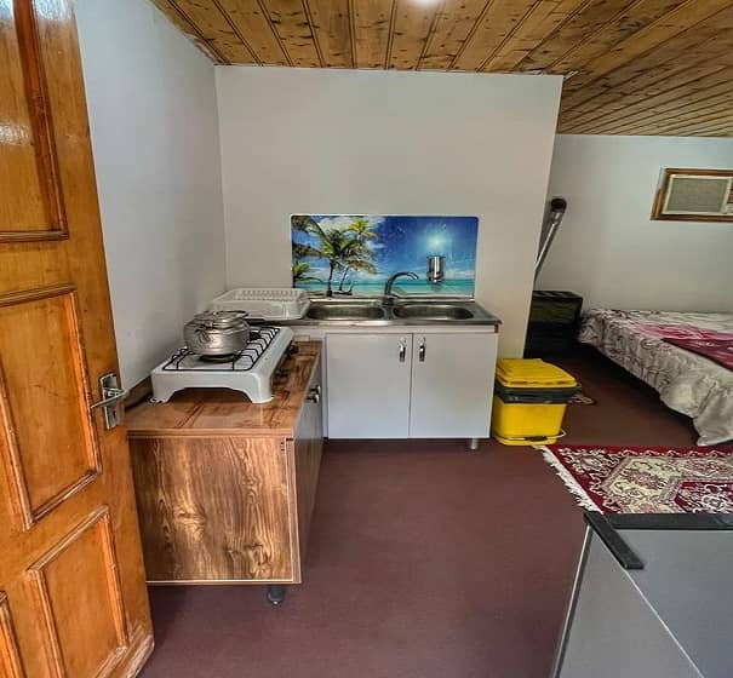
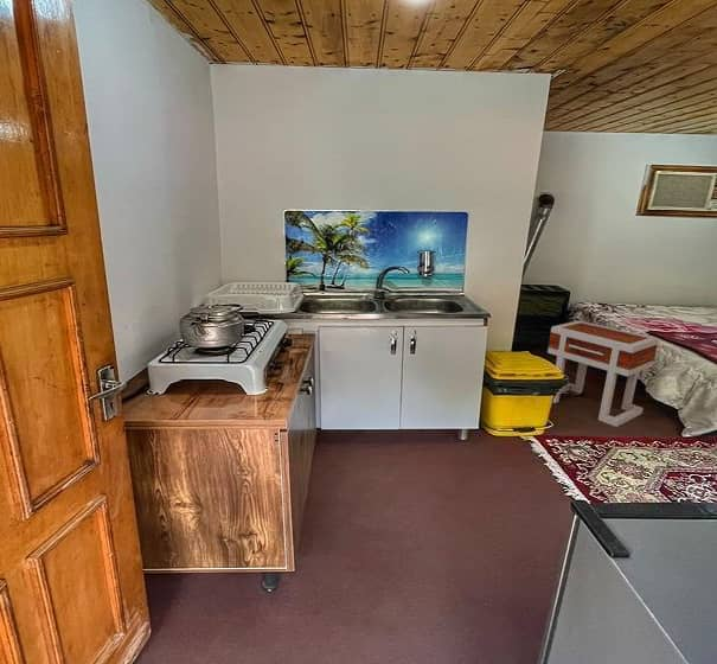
+ side table (595, 366)
